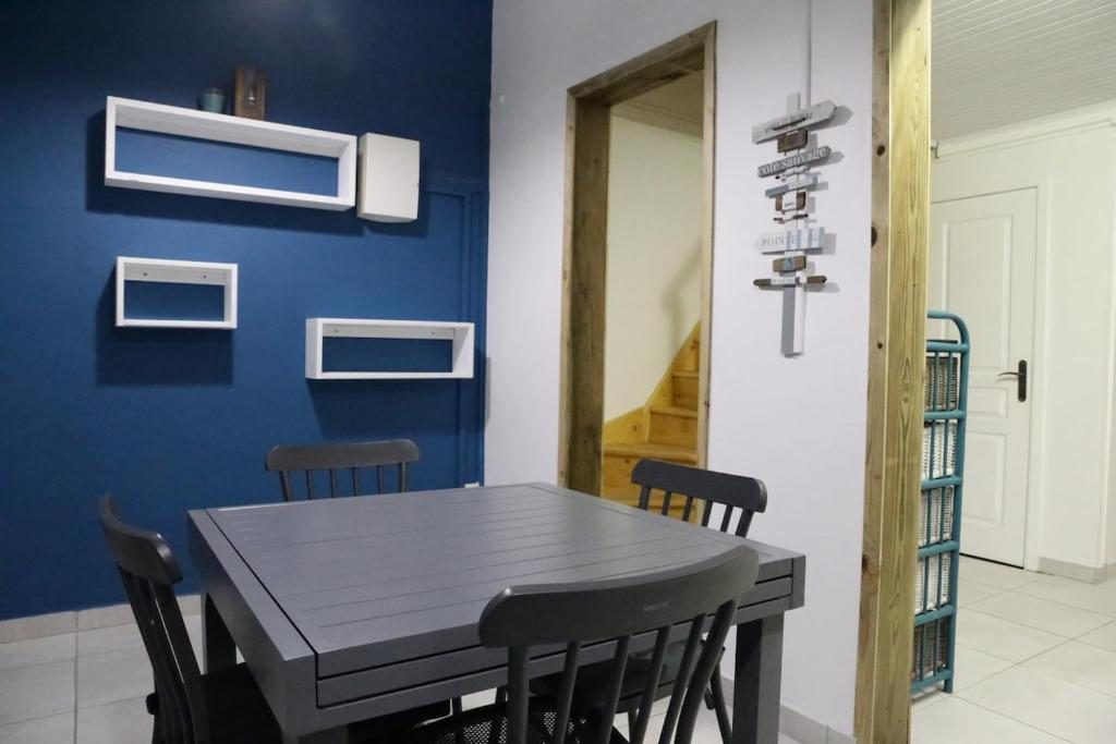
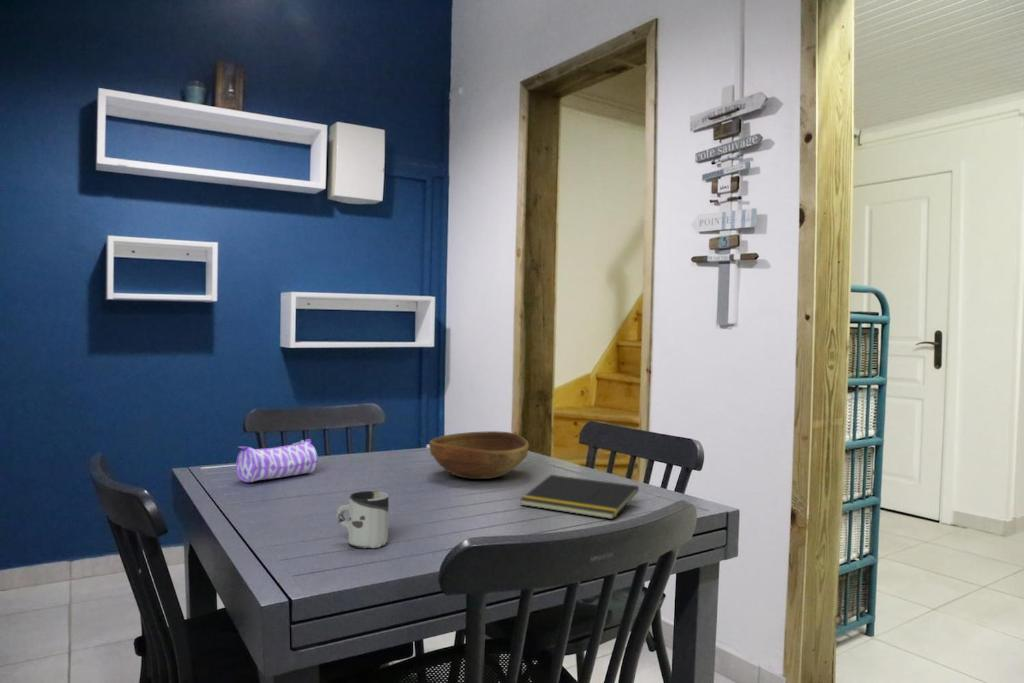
+ notepad (579, 495)
+ pencil case (278, 459)
+ bowl (478, 456)
+ cup (362, 518)
